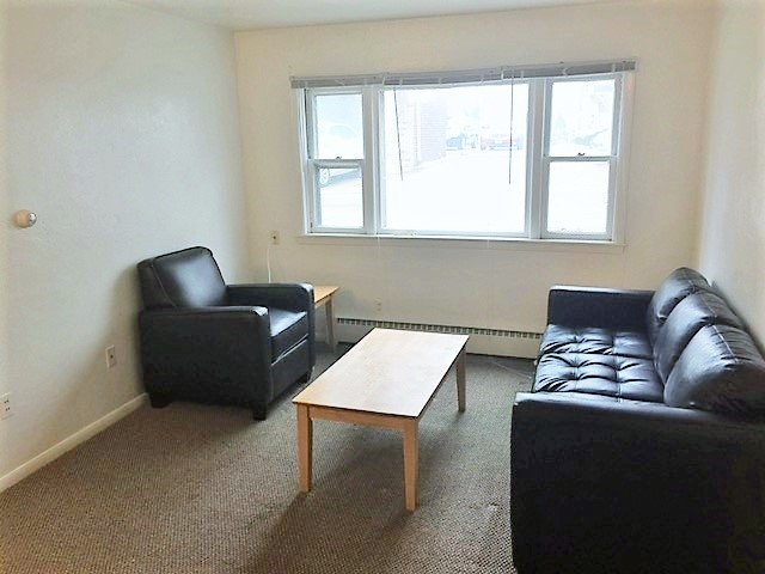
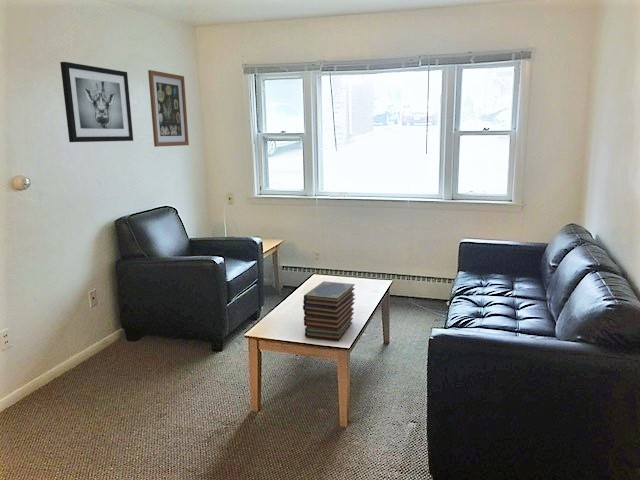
+ wall art (100, 104)
+ wall art (169, 110)
+ book stack (330, 309)
